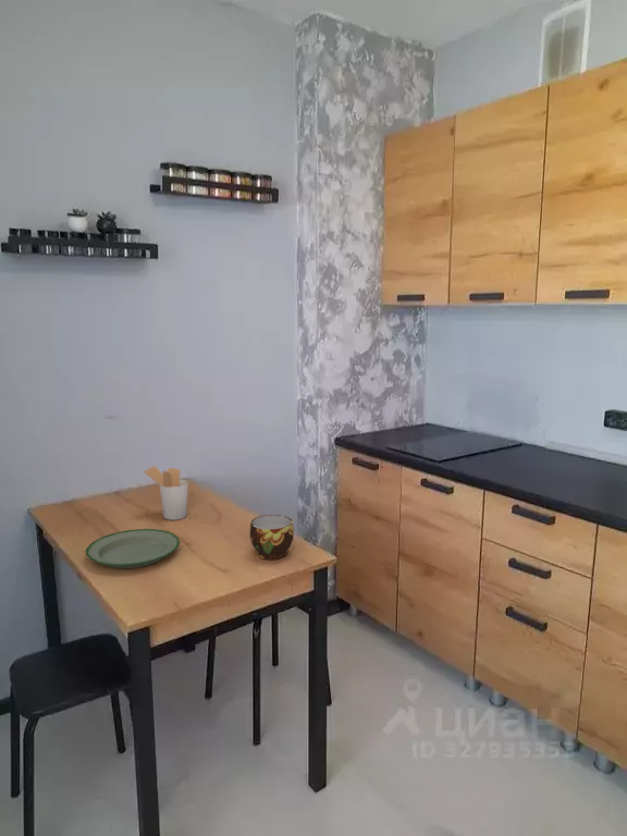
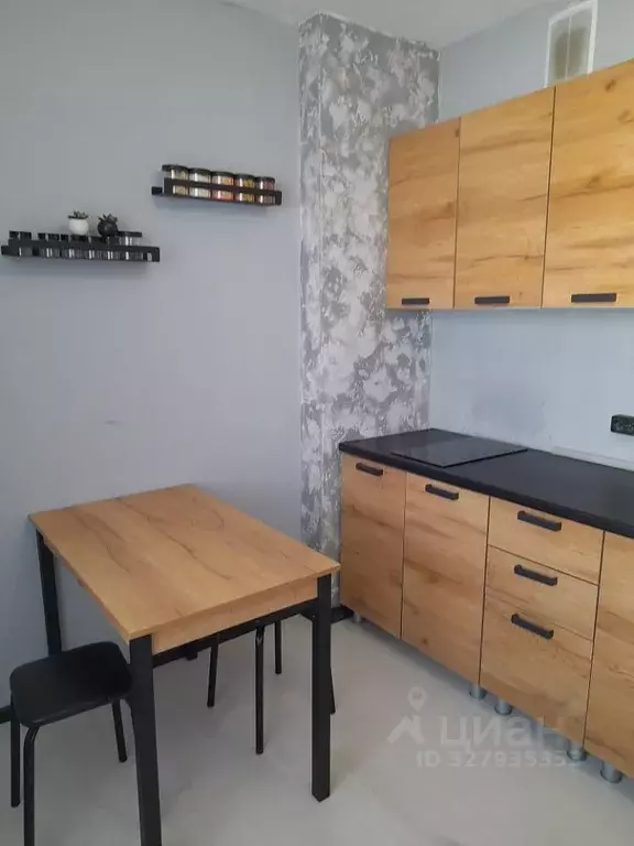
- cup (270, 537)
- plate (134, 550)
- utensil holder (167, 491)
